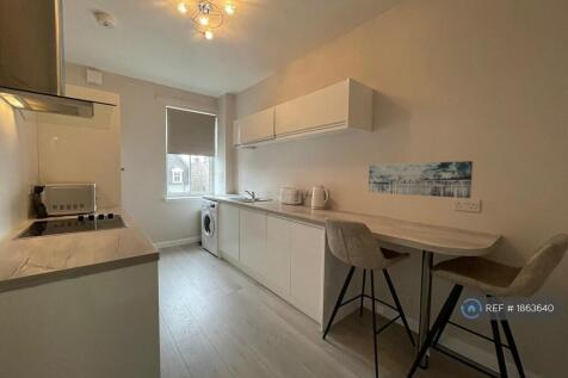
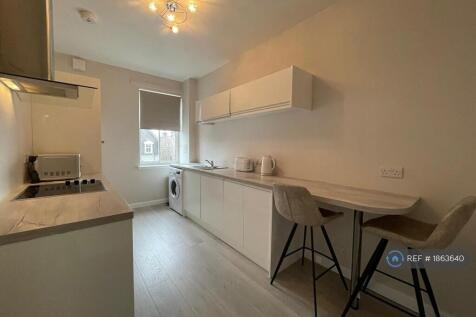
- wall art (413, 179)
